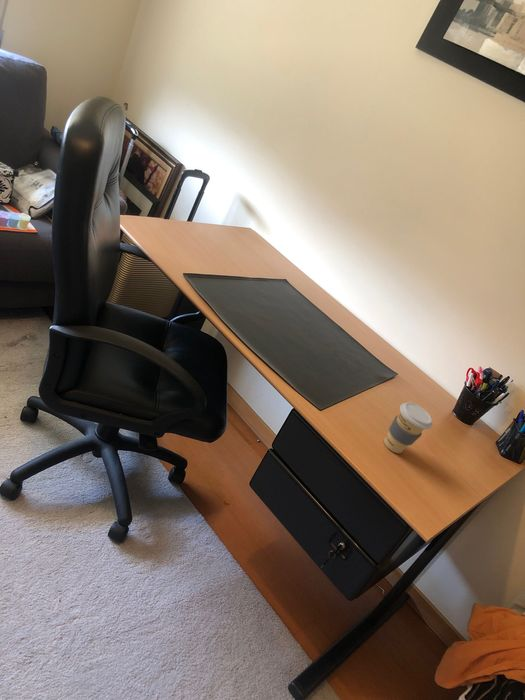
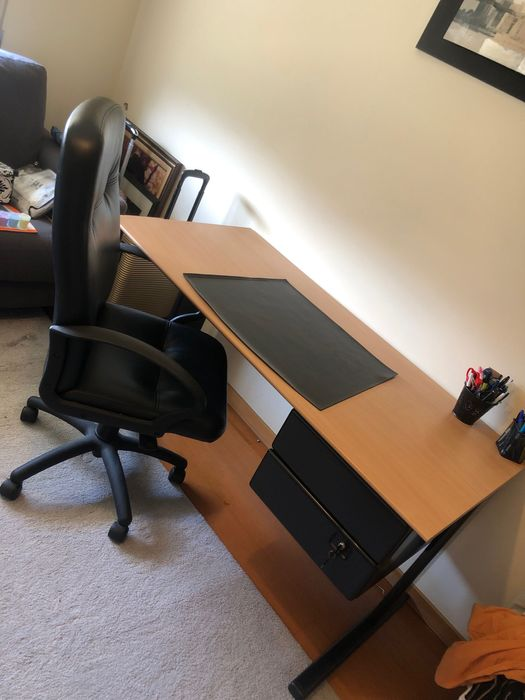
- coffee cup (405, 429)
